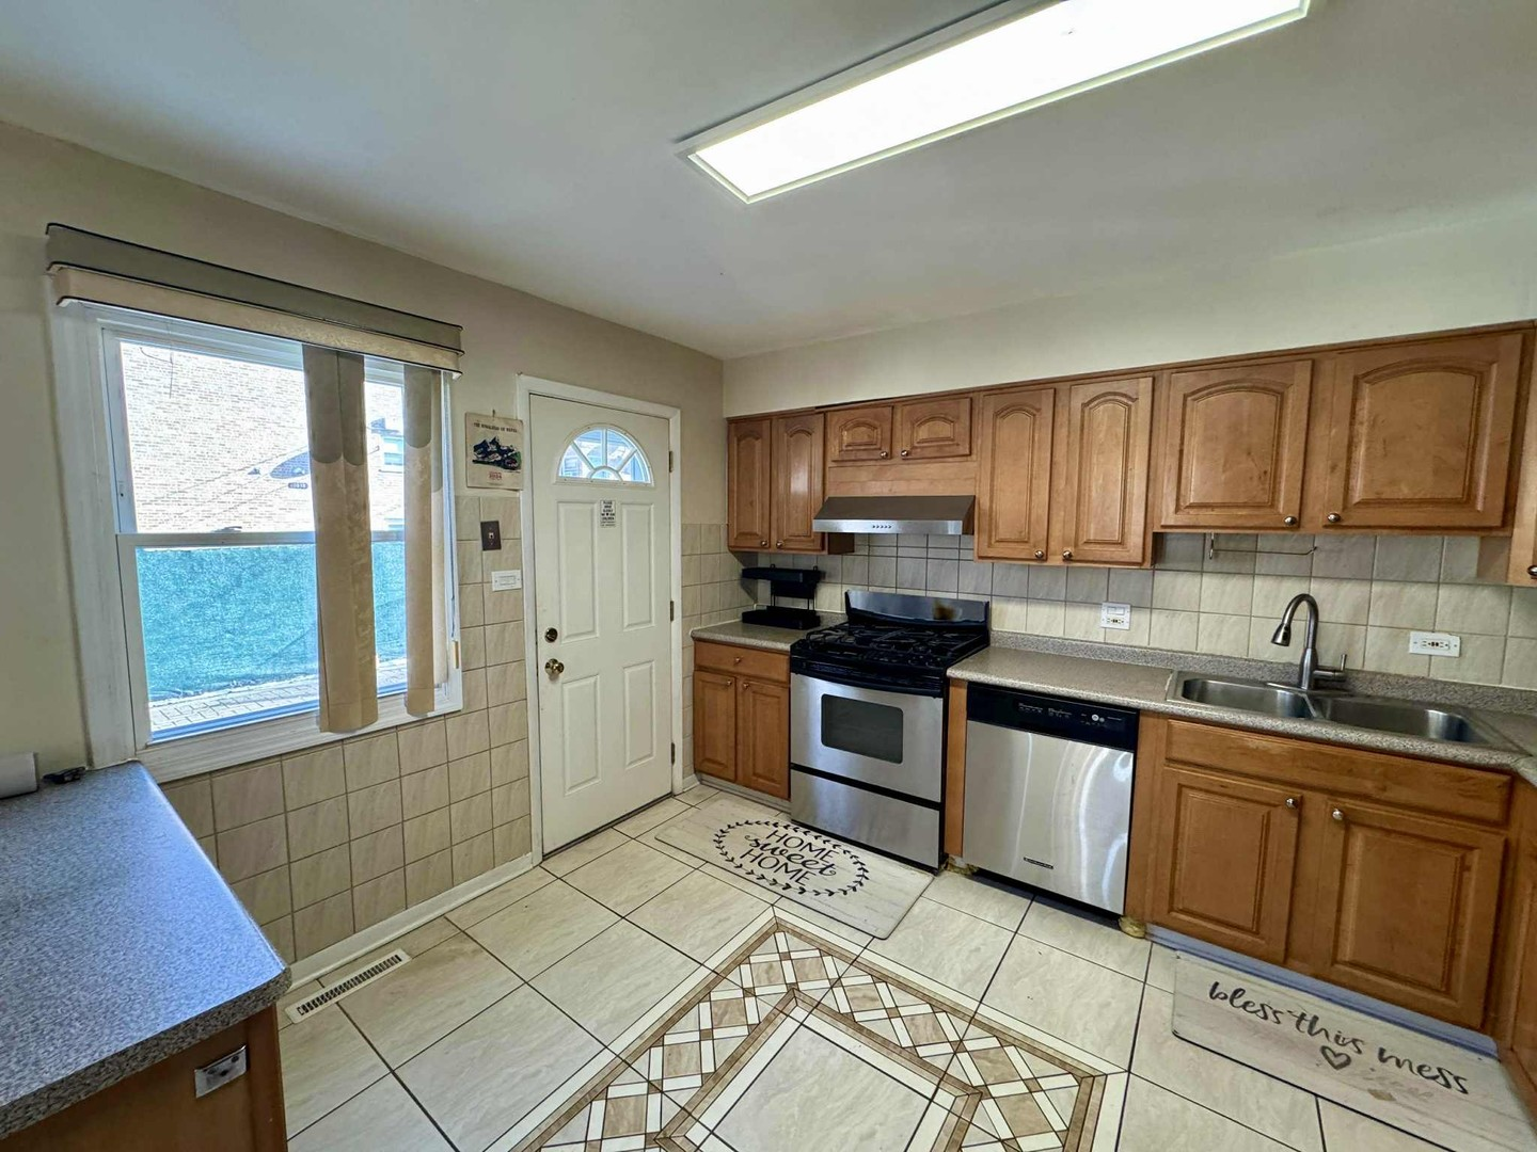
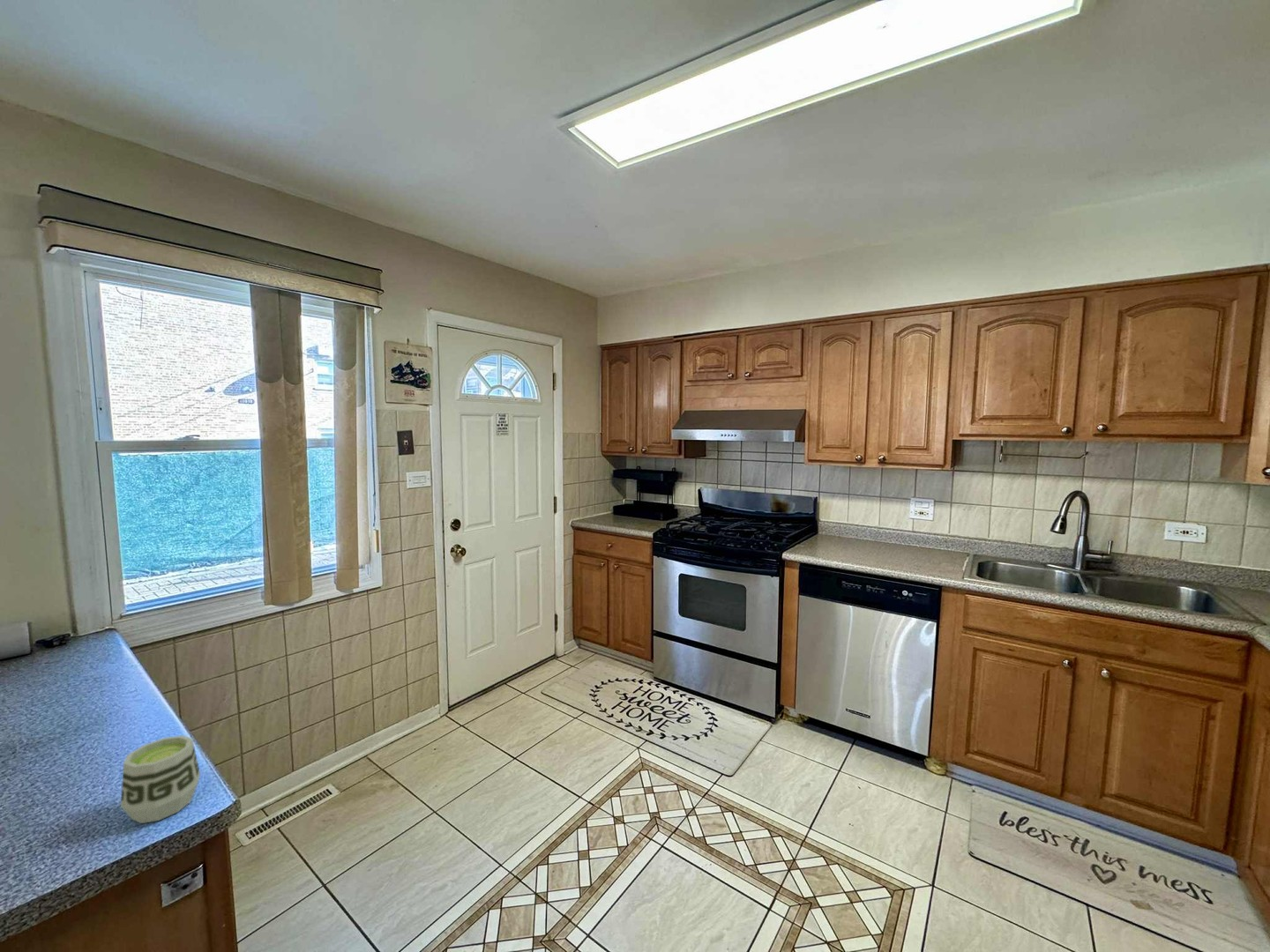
+ cup (161, 778)
